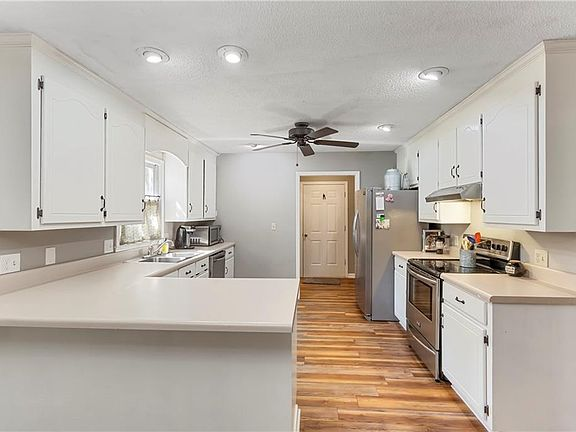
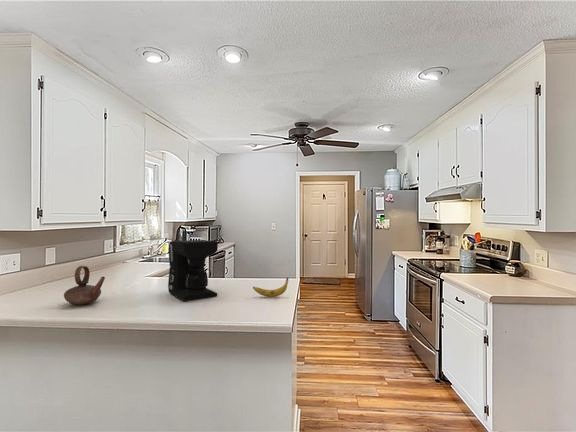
+ teapot (87, 285)
+ banana (270, 290)
+ coffee maker (192, 267)
